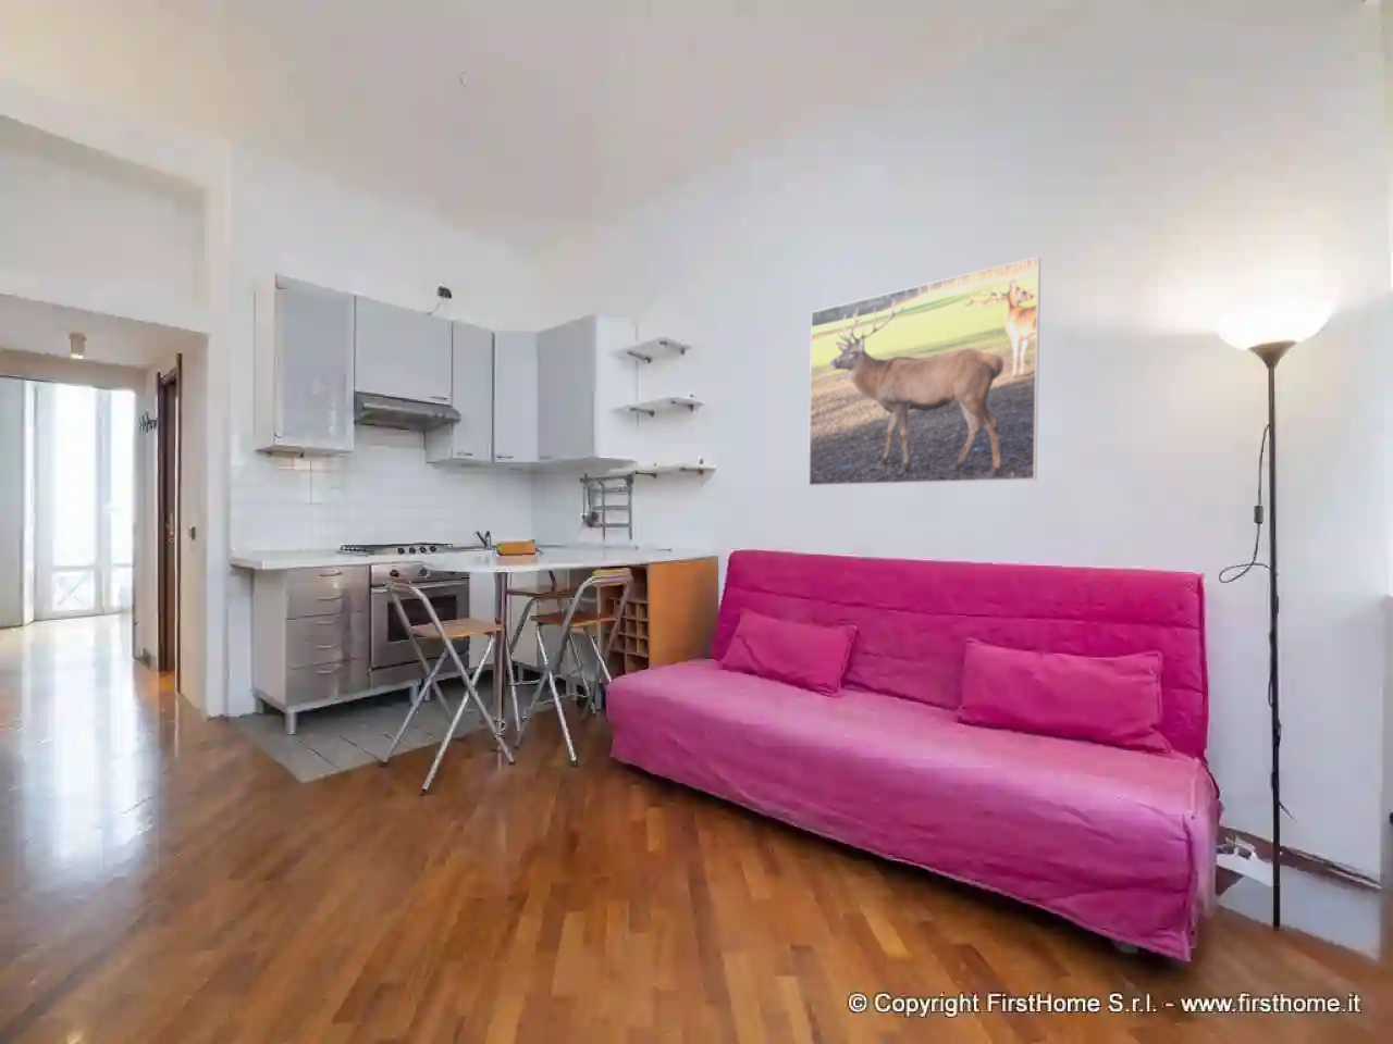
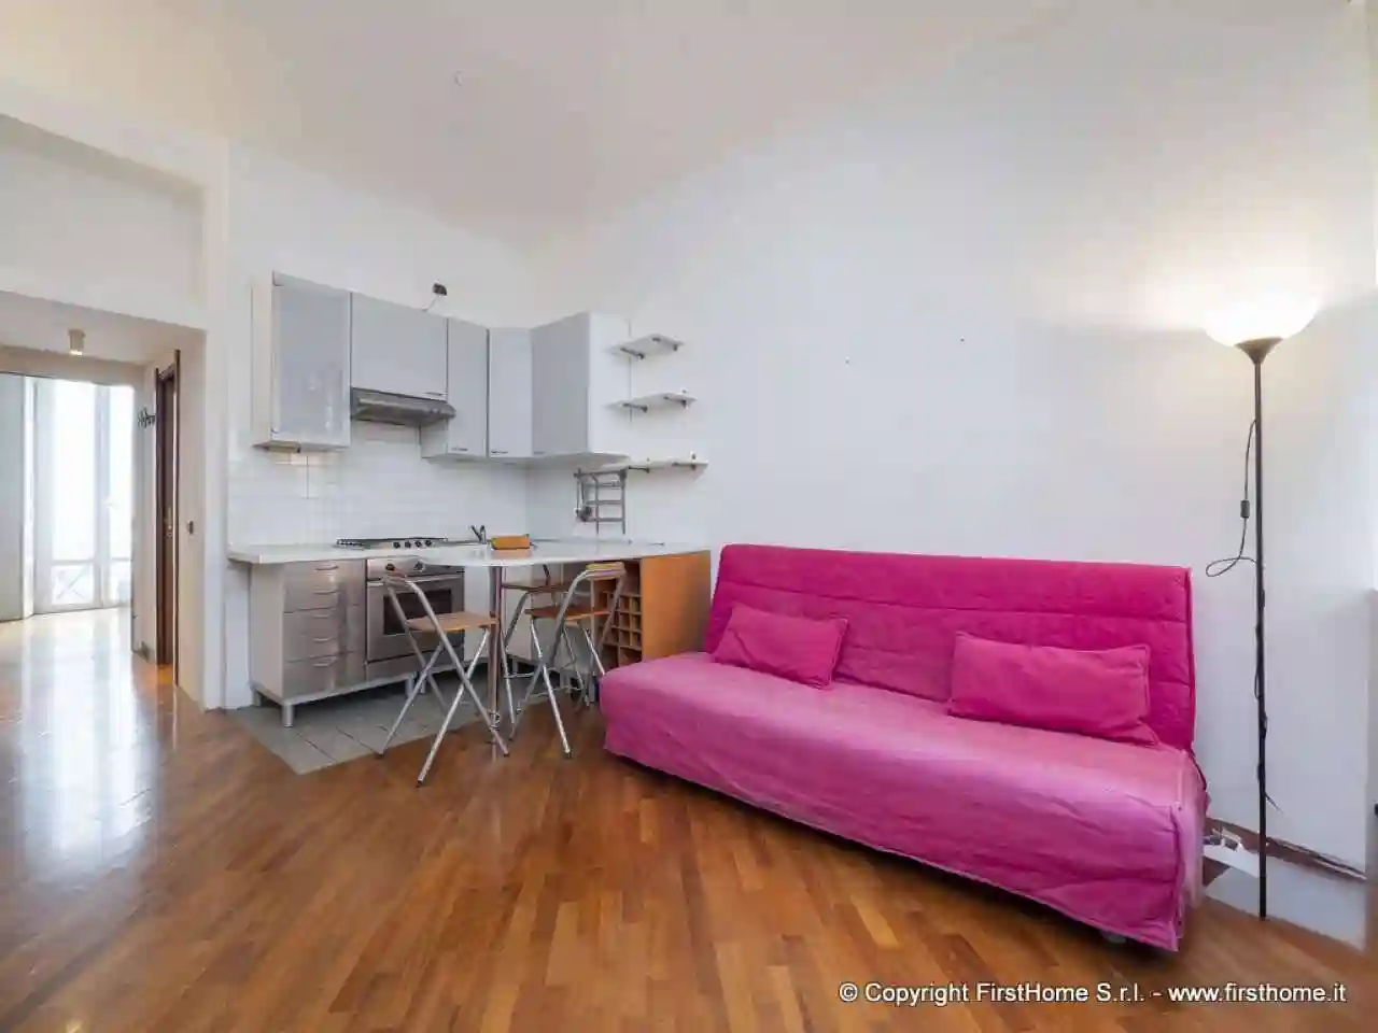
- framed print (909, 386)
